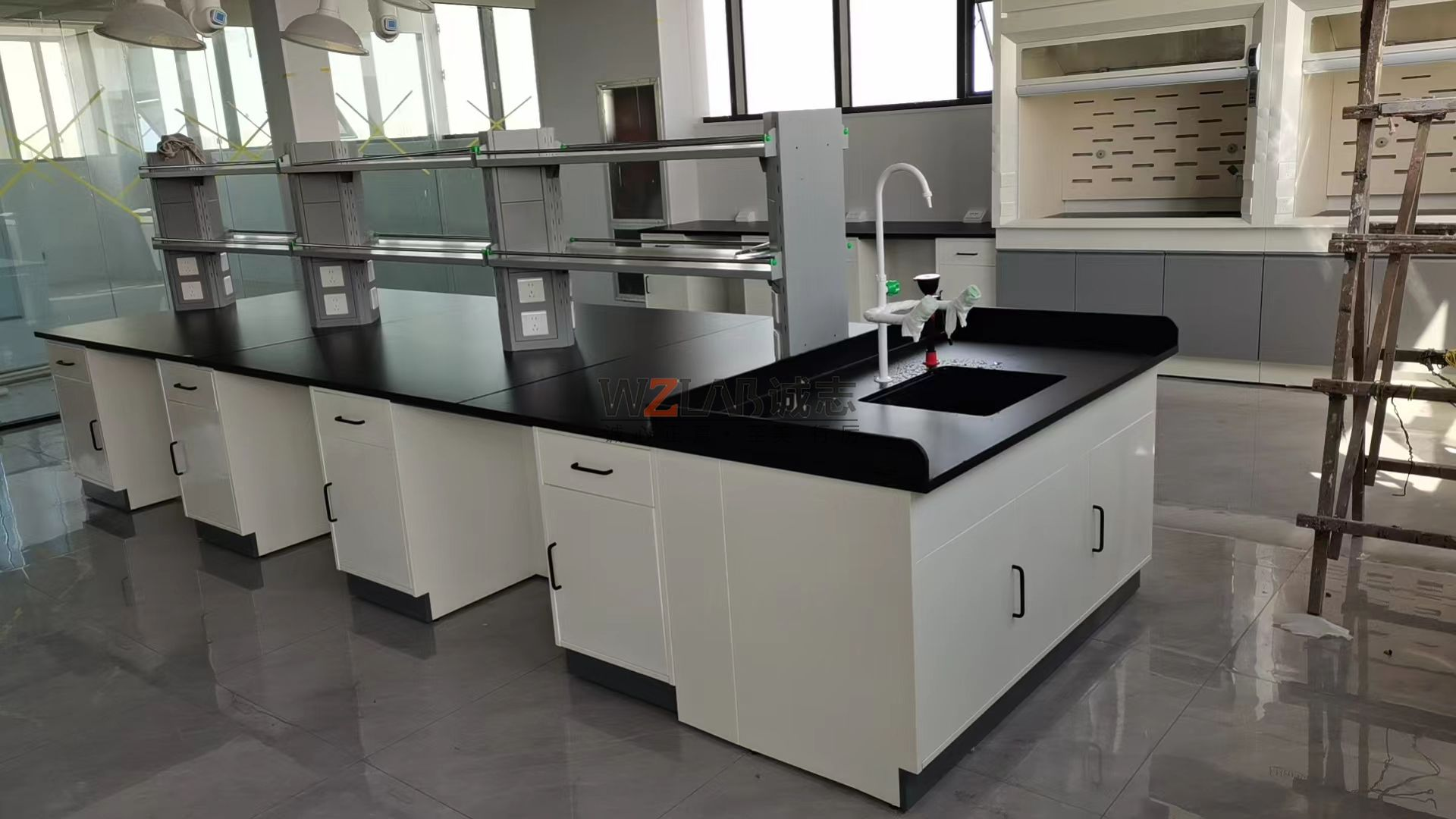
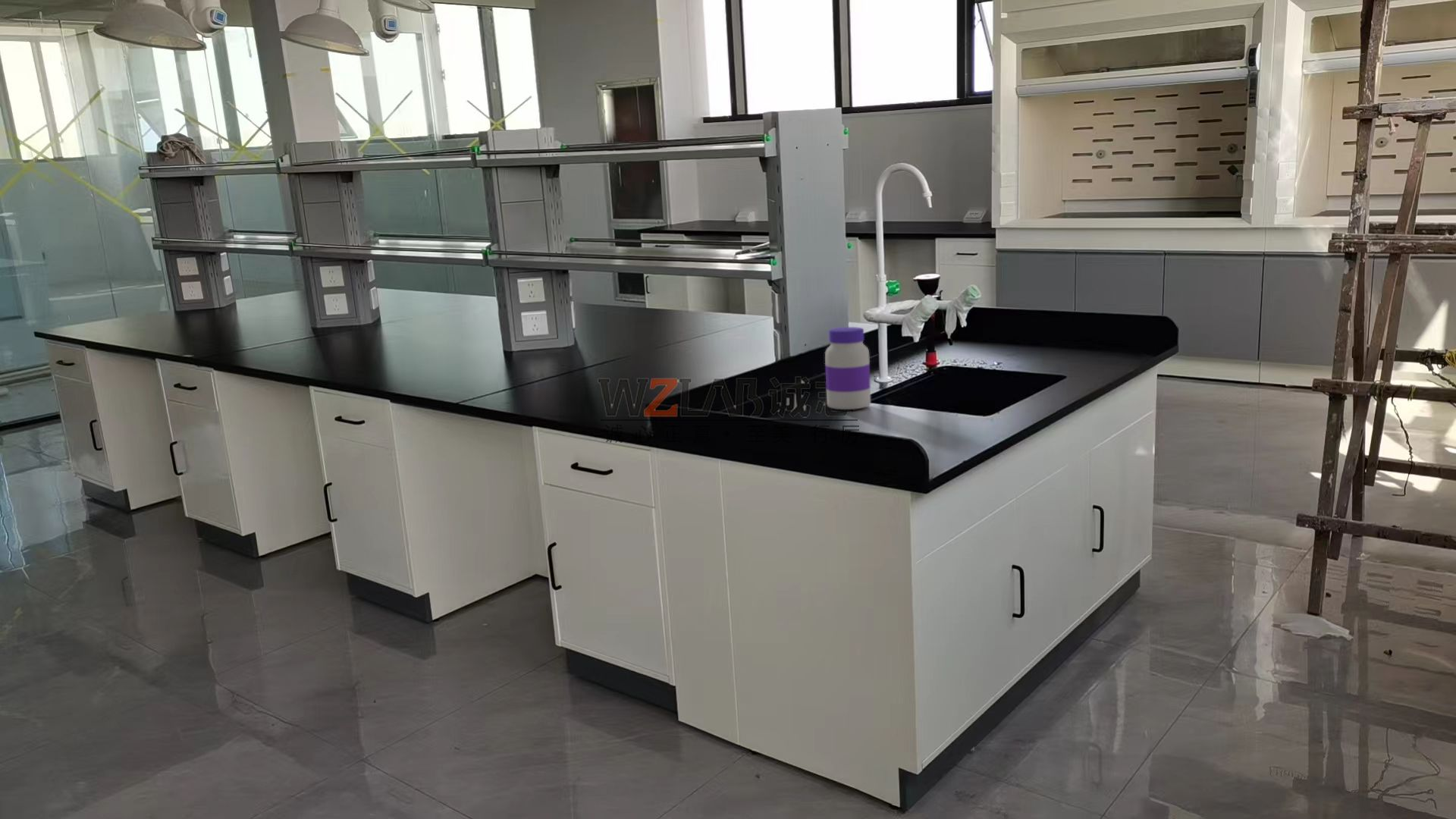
+ jar (847, 367)
